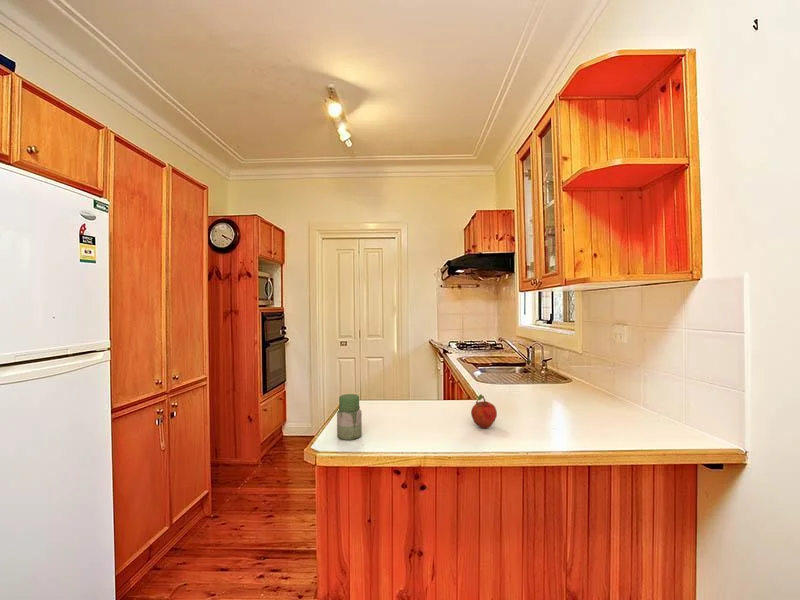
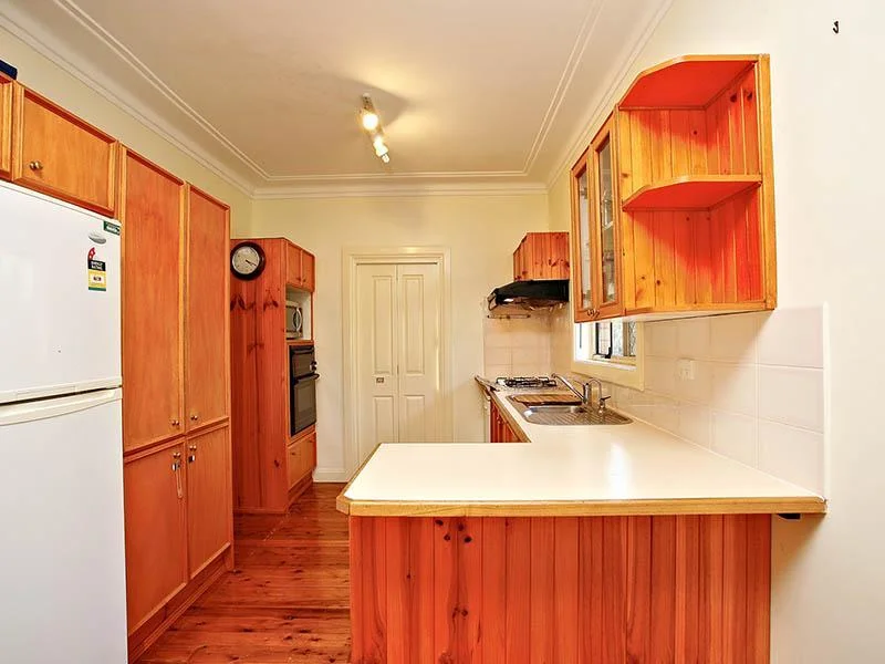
- fruit (483, 410)
- jar (349, 416)
